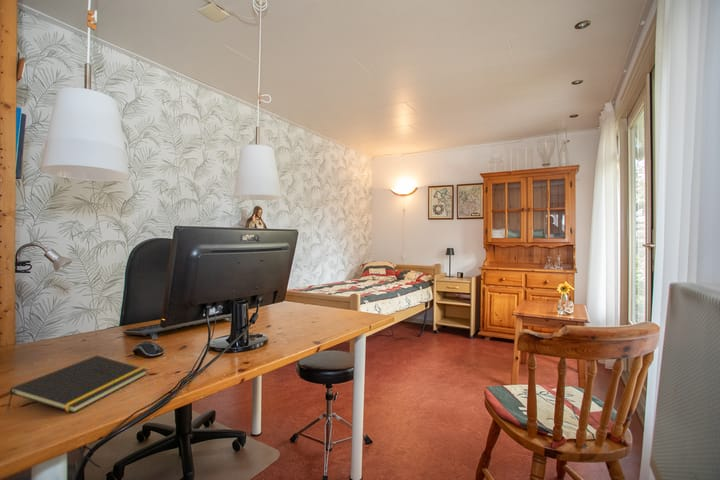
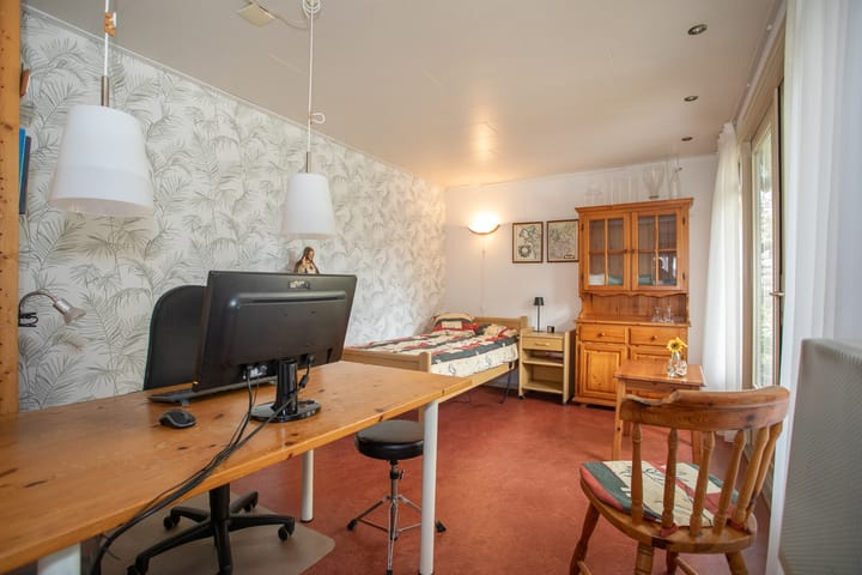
- notepad (86, 380)
